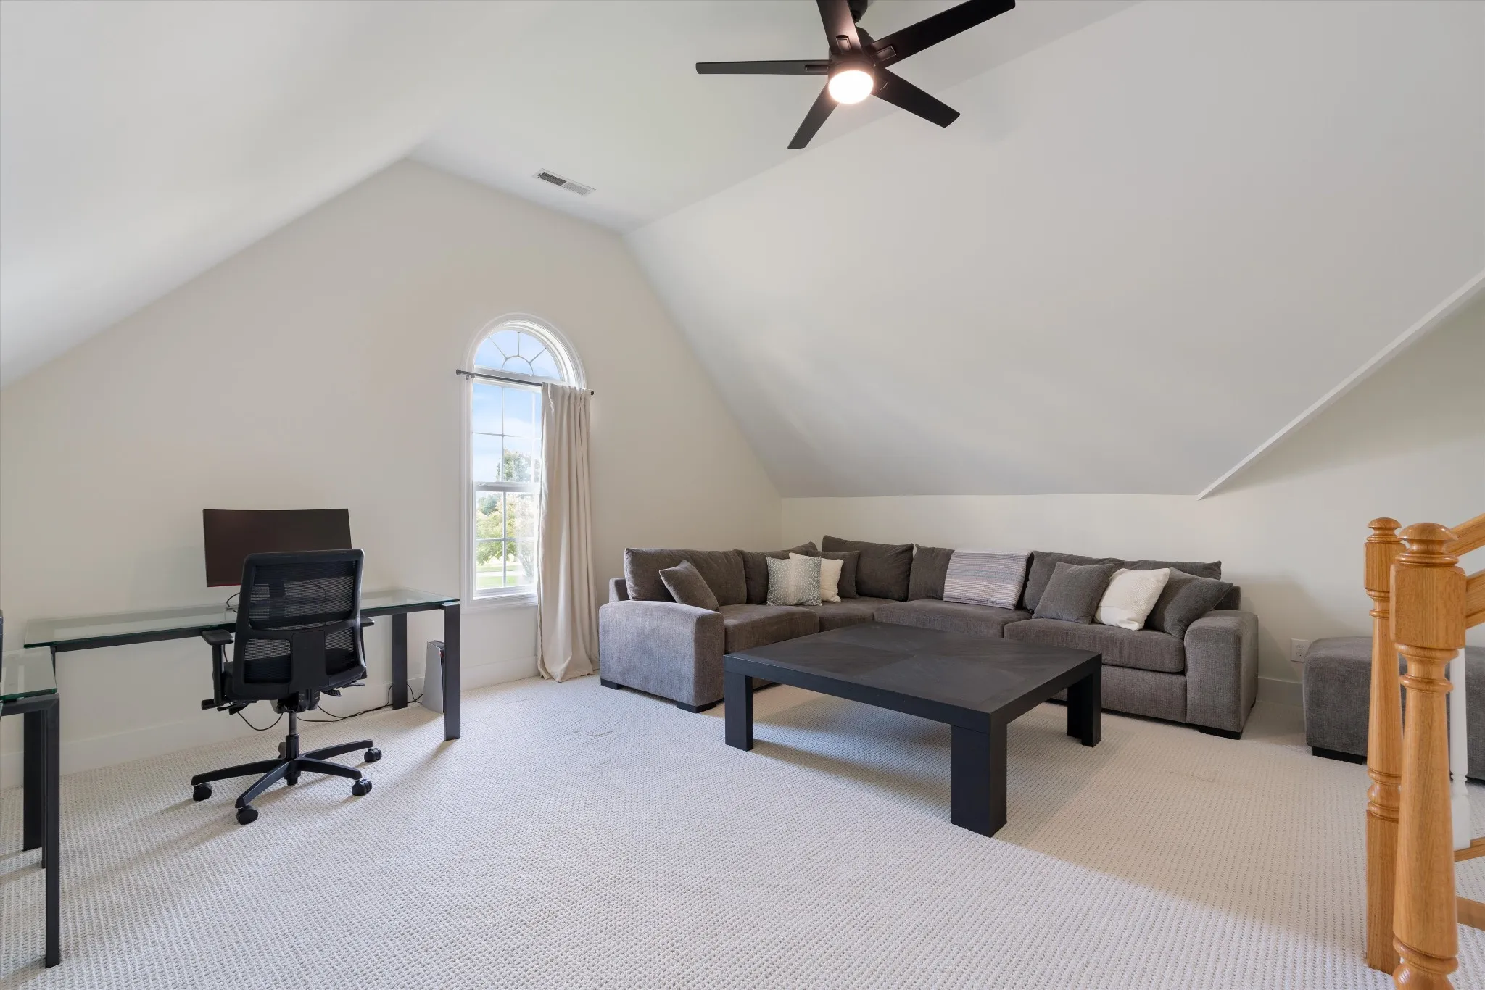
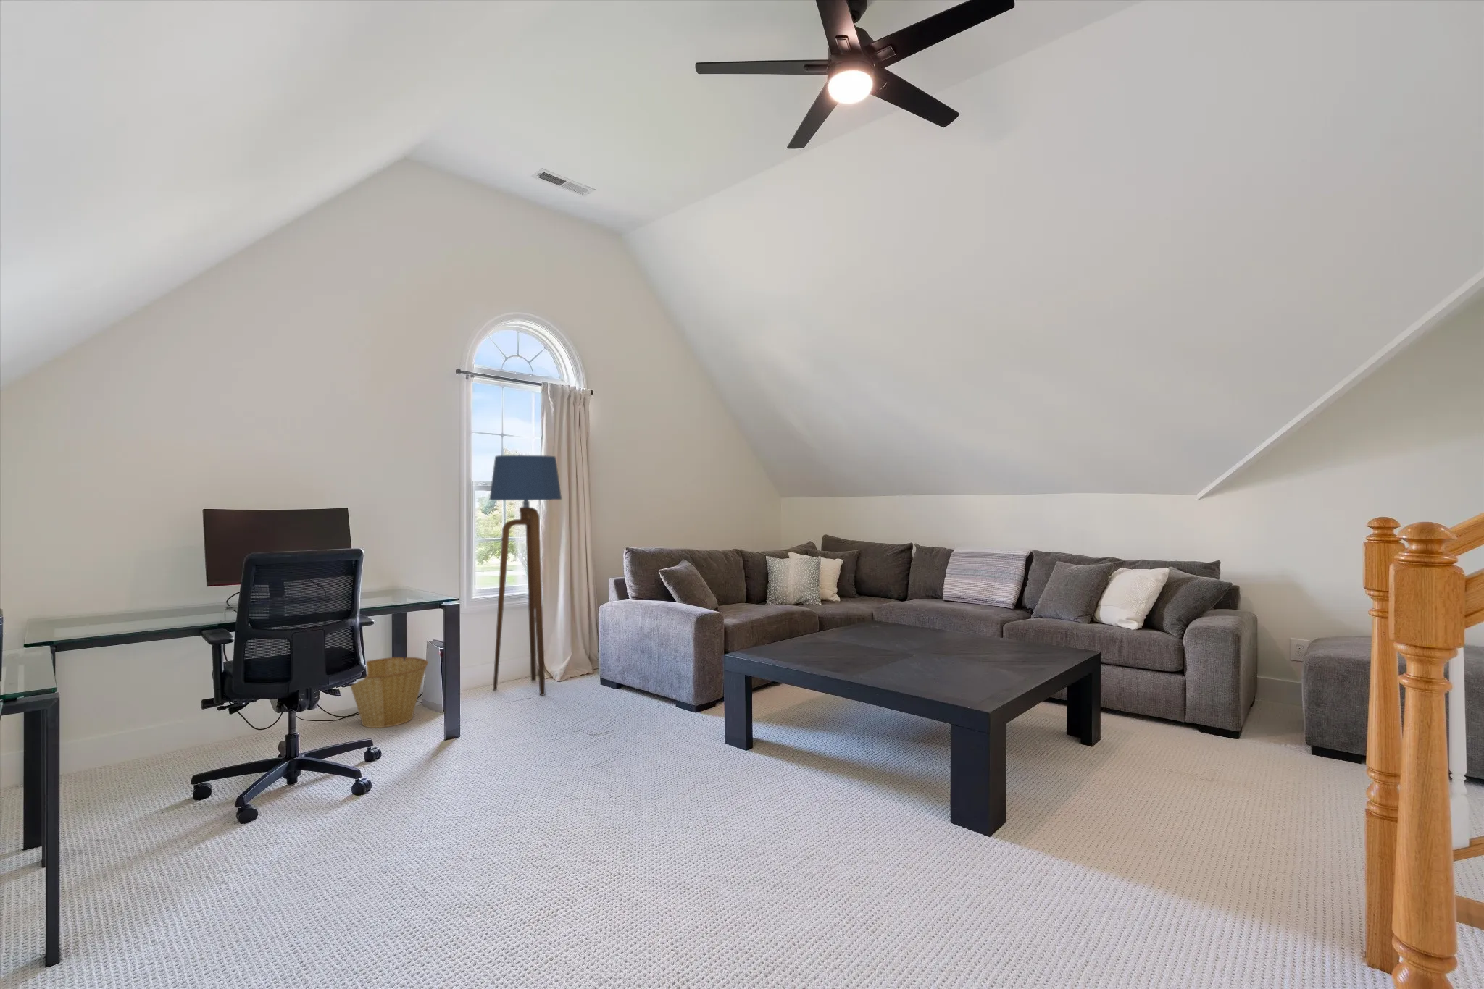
+ floor lamp (528, 573)
+ basket (386, 693)
